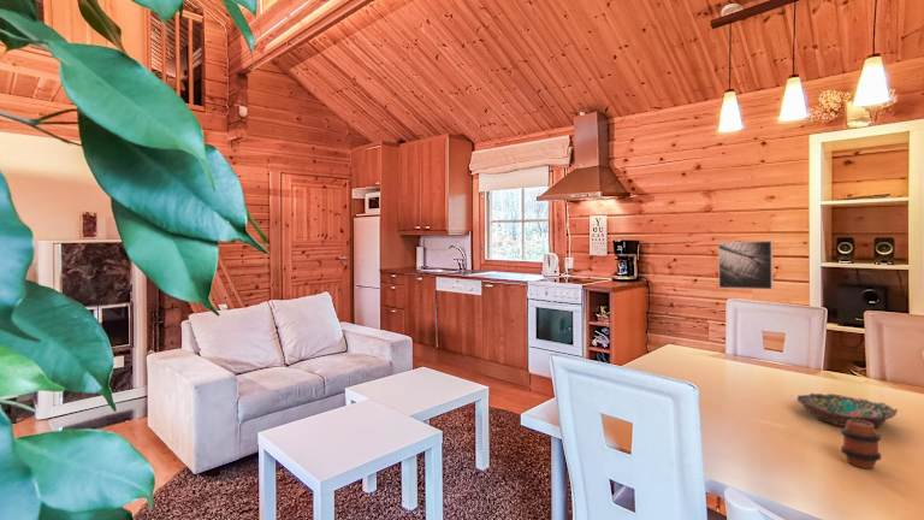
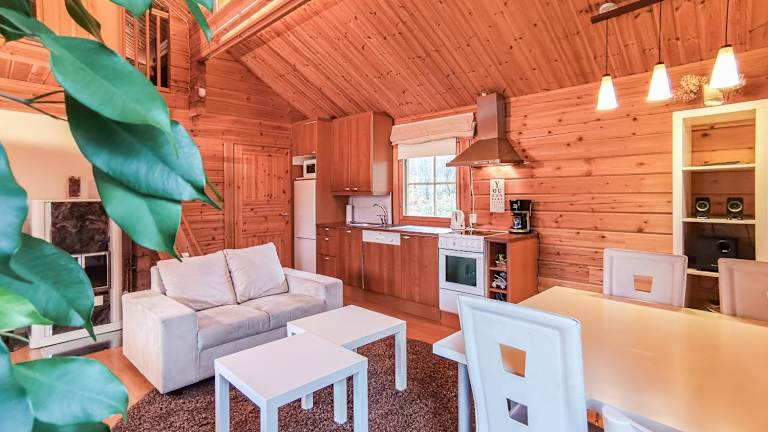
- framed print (745, 265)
- bowl (845, 409)
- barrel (860, 443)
